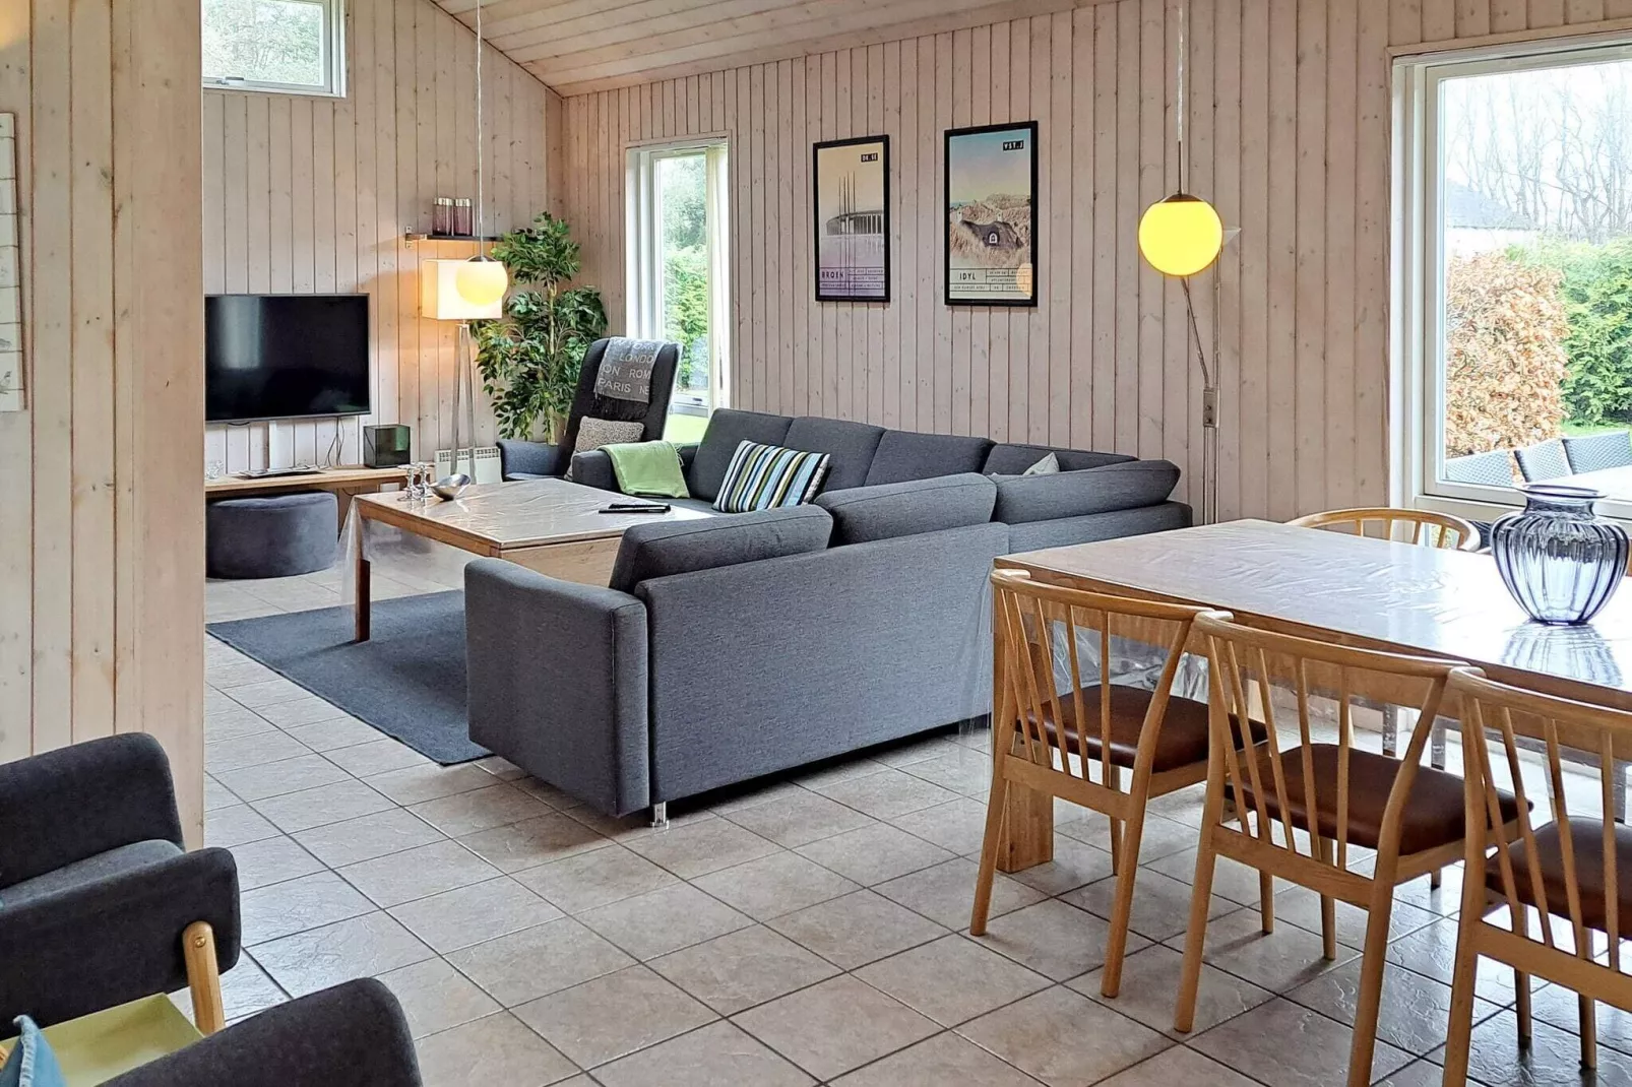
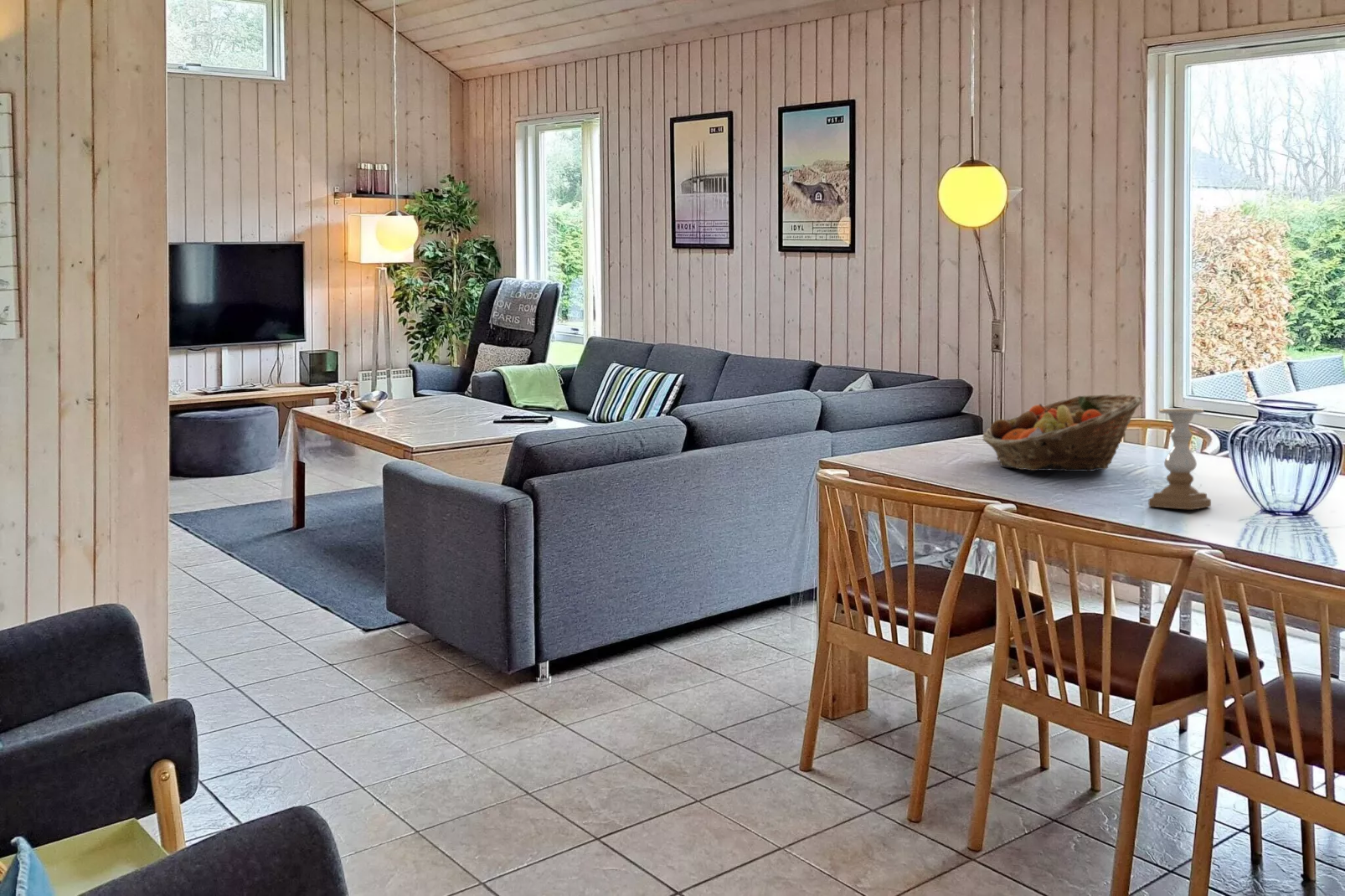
+ fruit basket (1061, 431)
+ candle holder (1180, 457)
